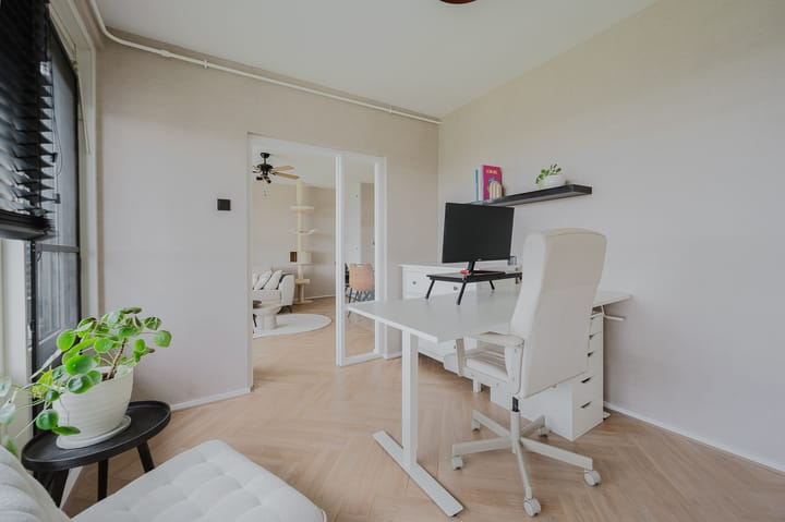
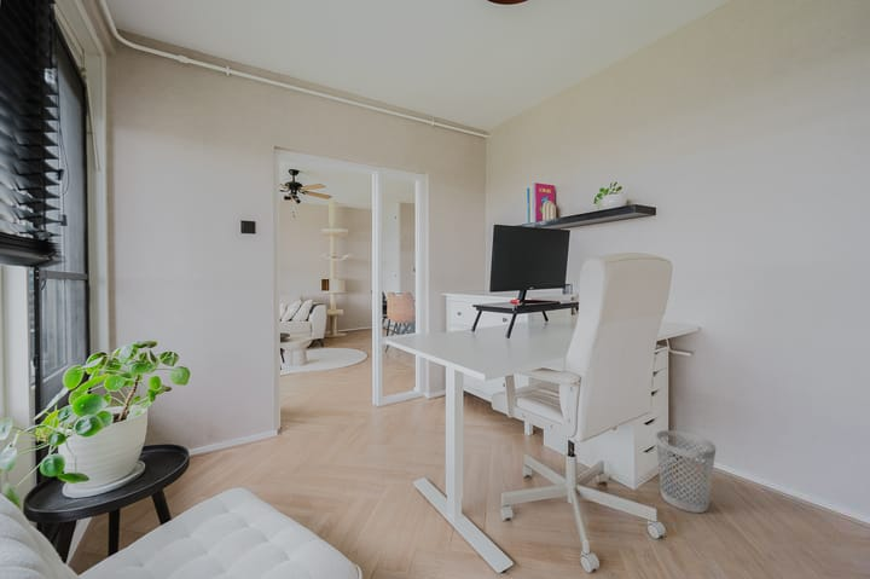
+ wastebasket (684, 470)
